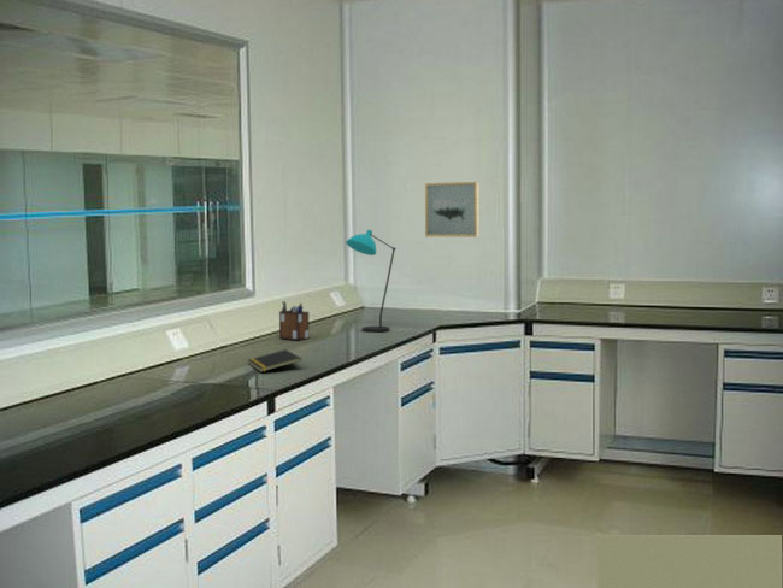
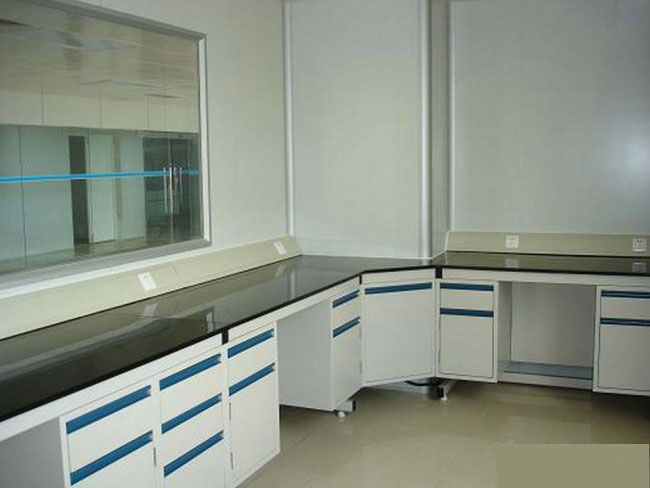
- notepad (273, 360)
- wall art (452, 210)
- desk lamp (385, 284)
- desk organizer (294, 319)
